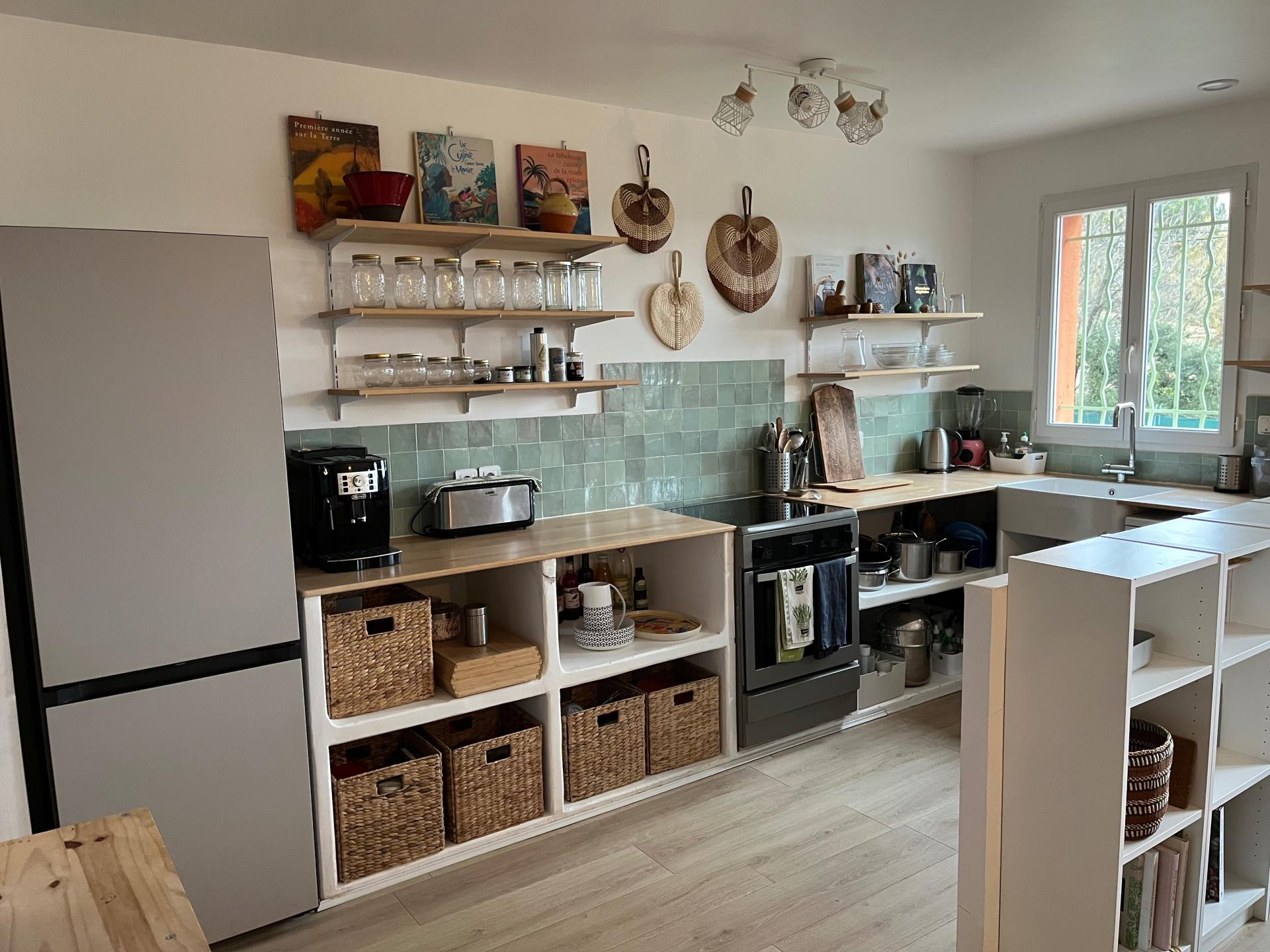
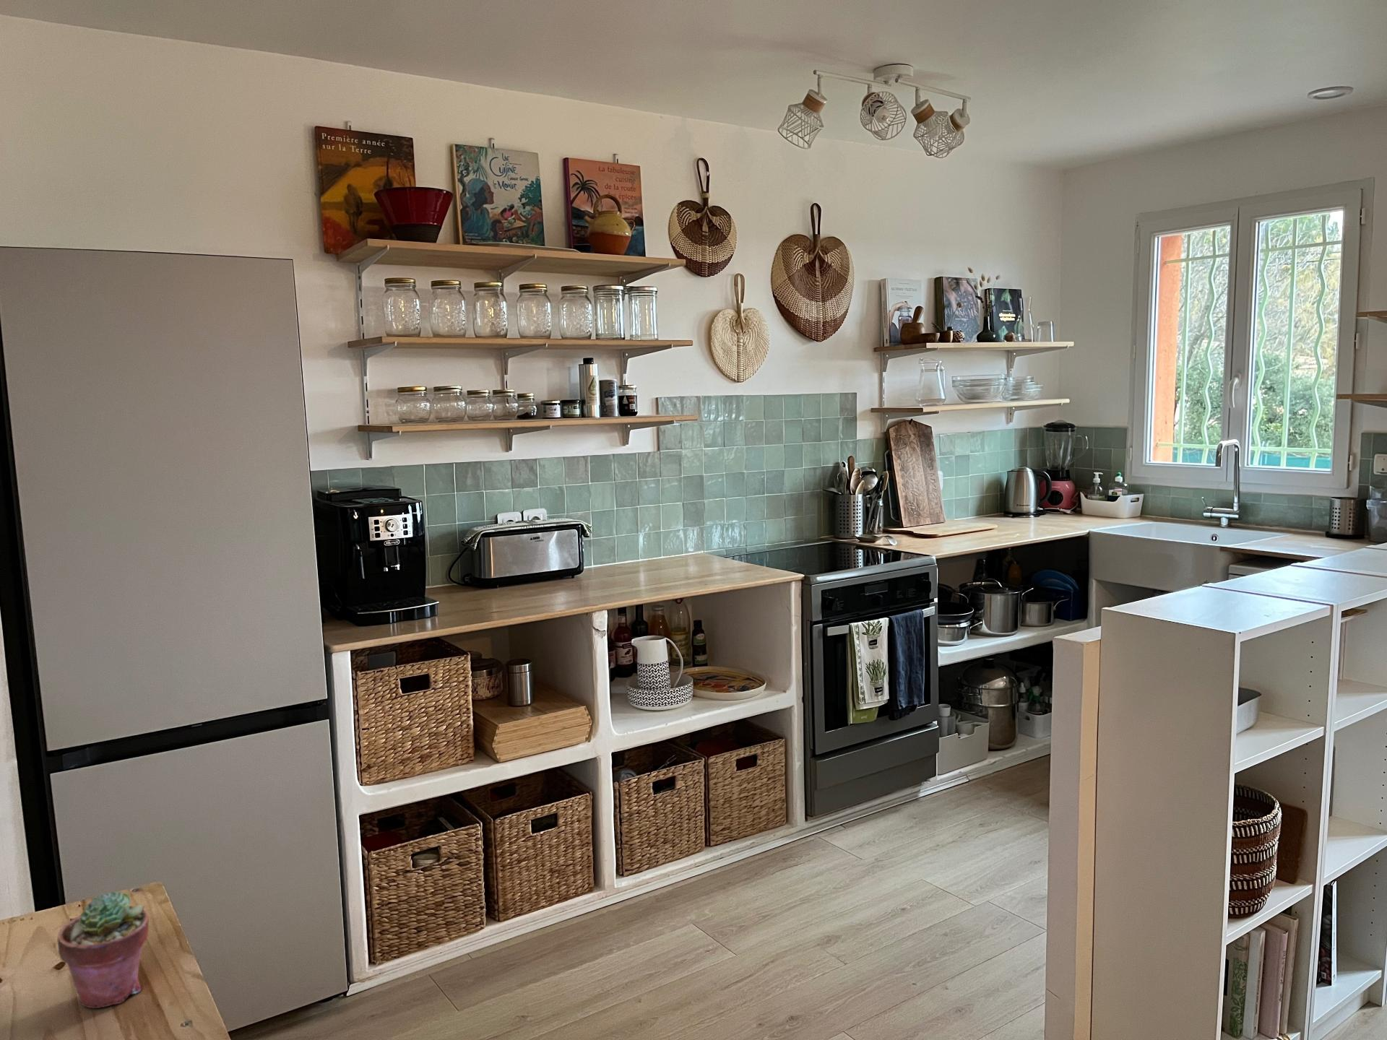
+ potted succulent (106, 945)
